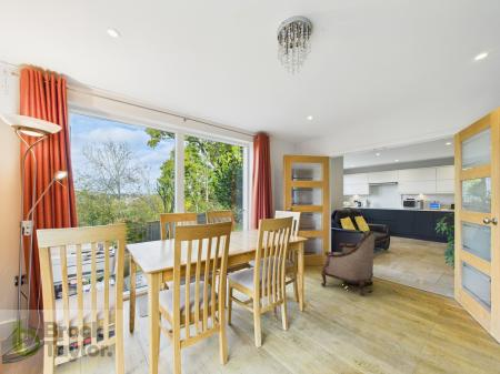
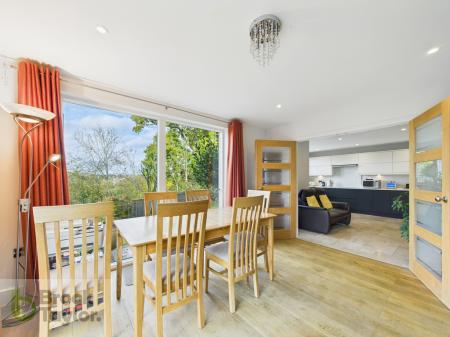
- armchair (350, 256)
